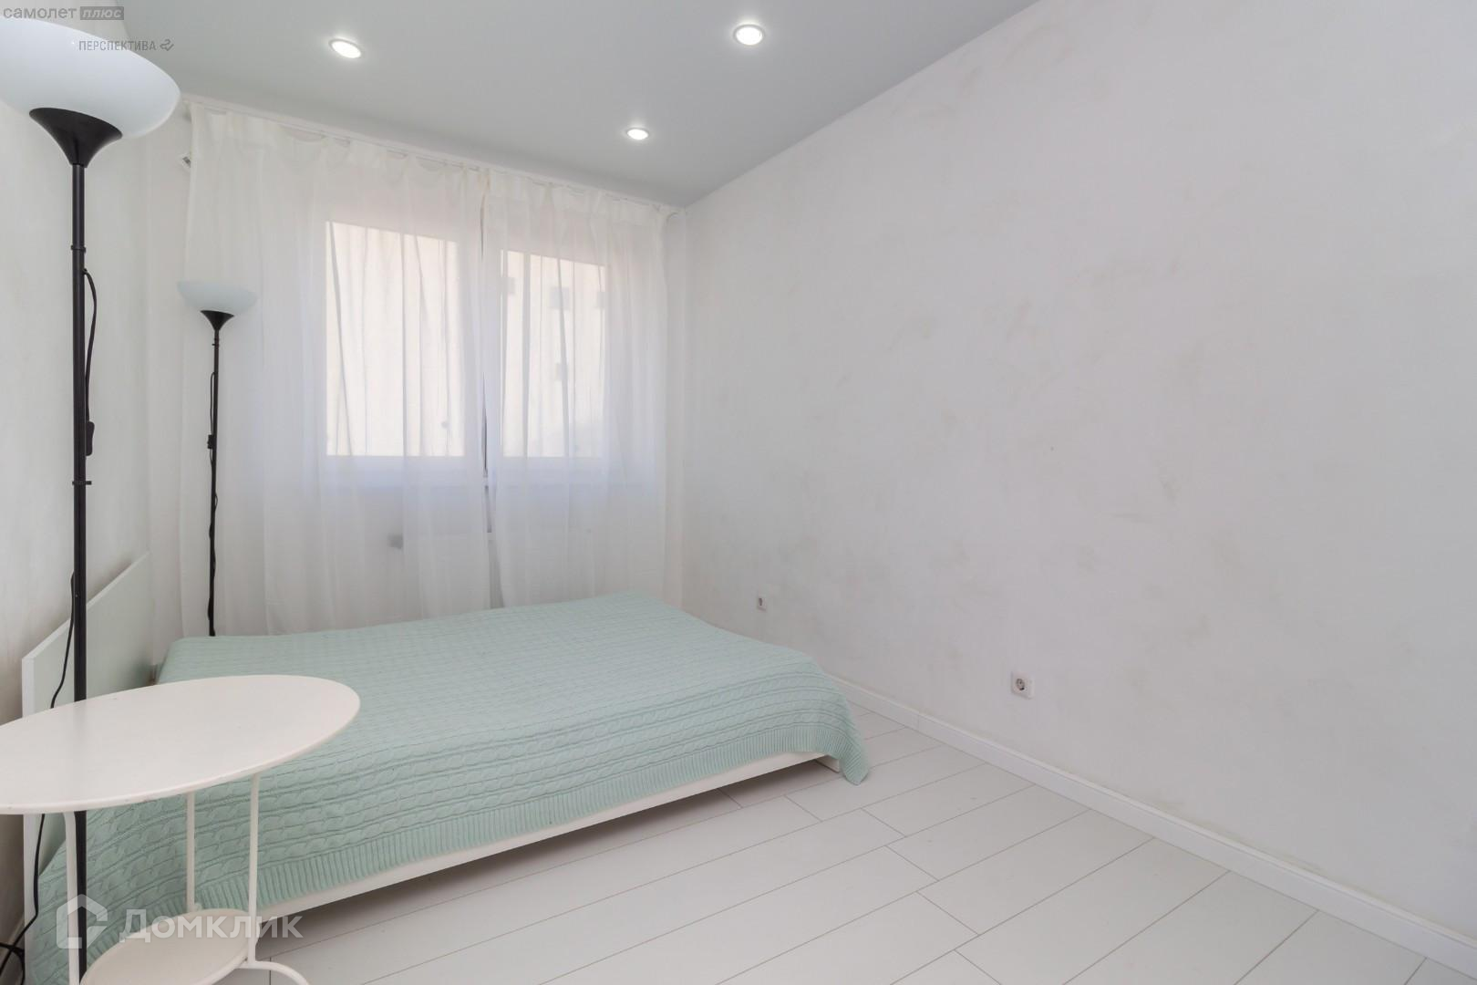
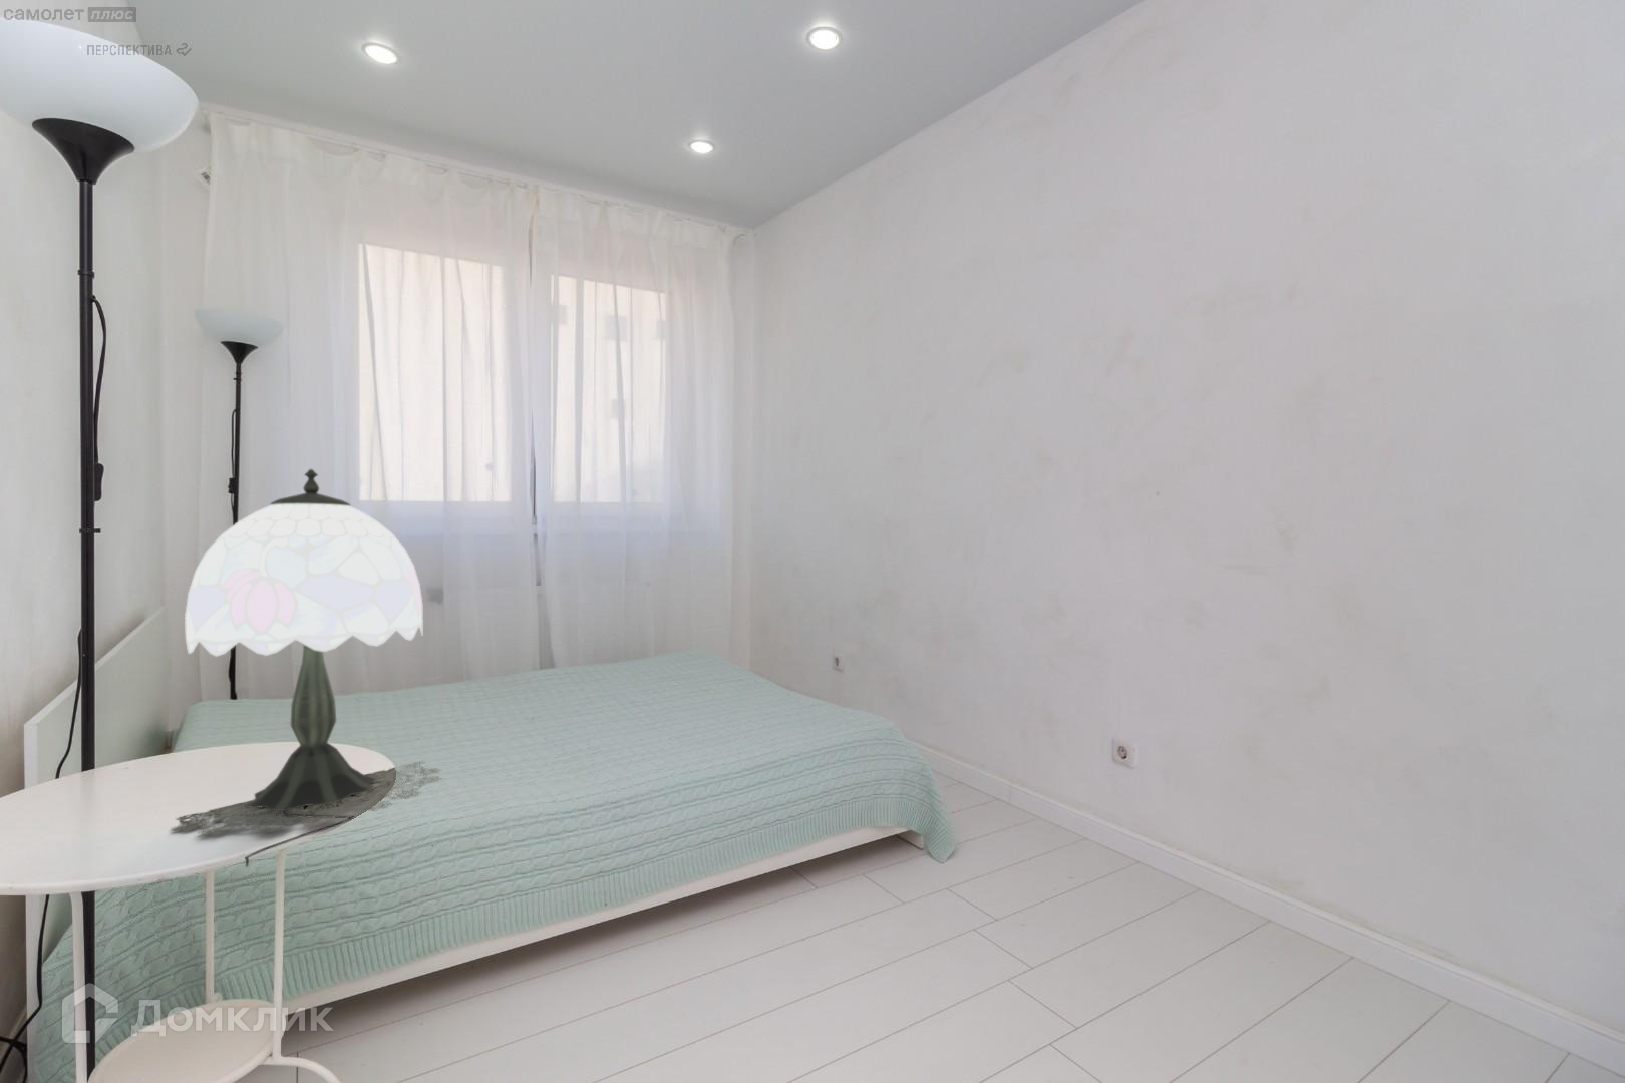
+ table lamp (306, 632)
